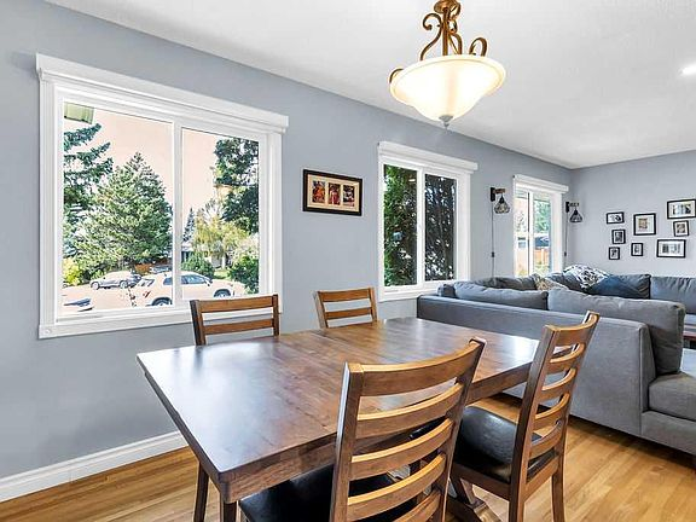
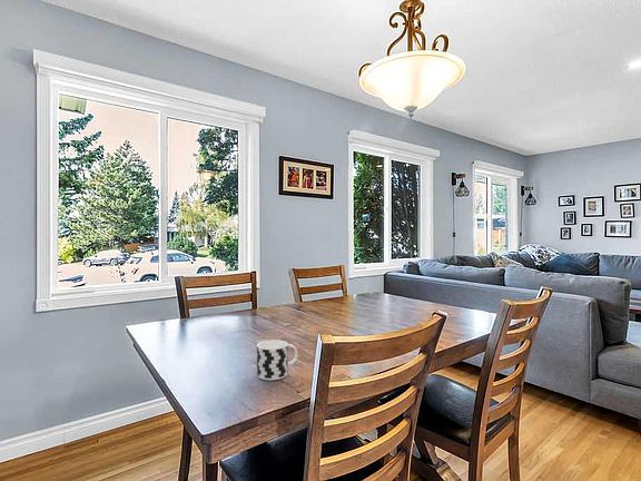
+ cup (277, 359)
